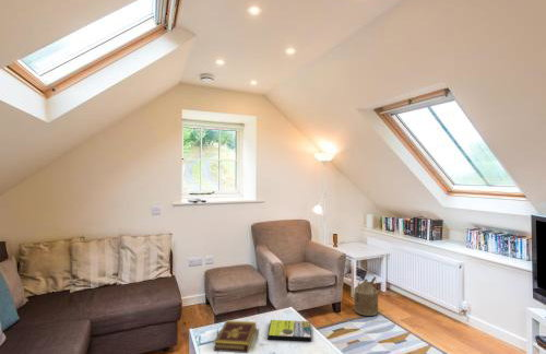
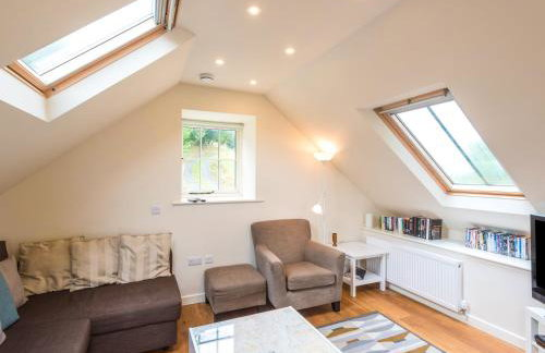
- watering can (365, 292)
- book (236, 334)
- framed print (289, 329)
